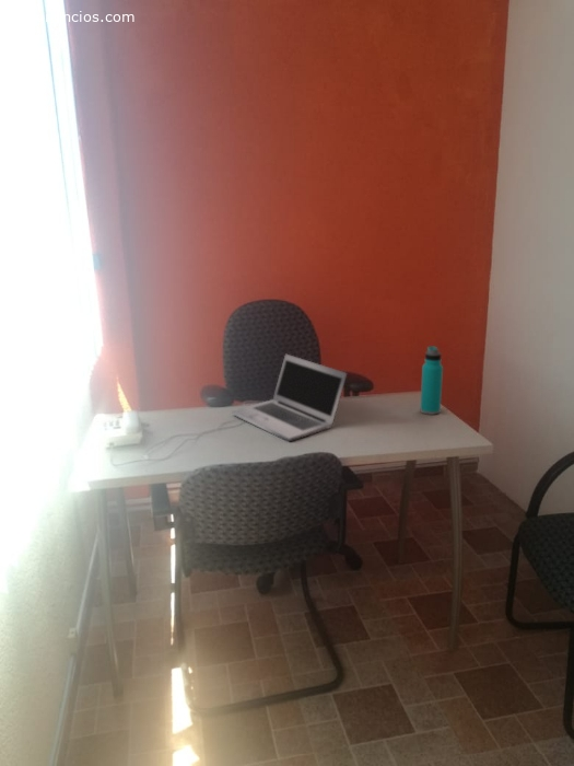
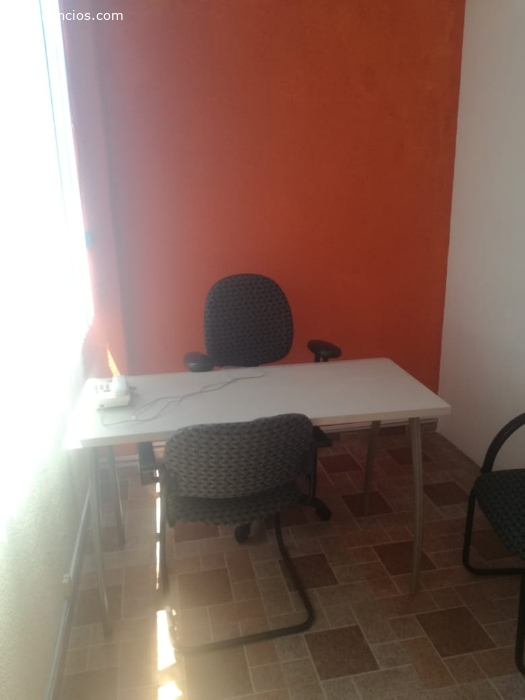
- laptop (286, 394)
- water bottle (432, 380)
